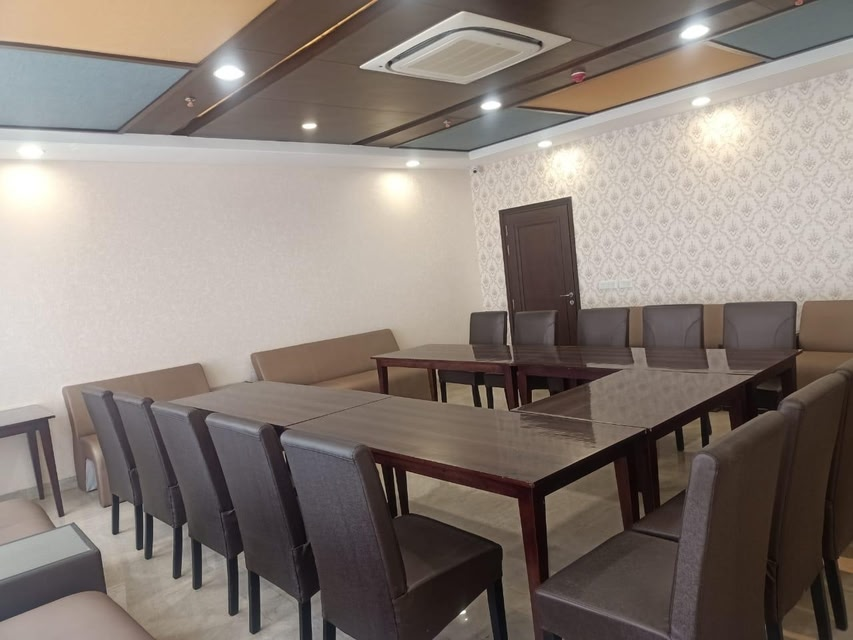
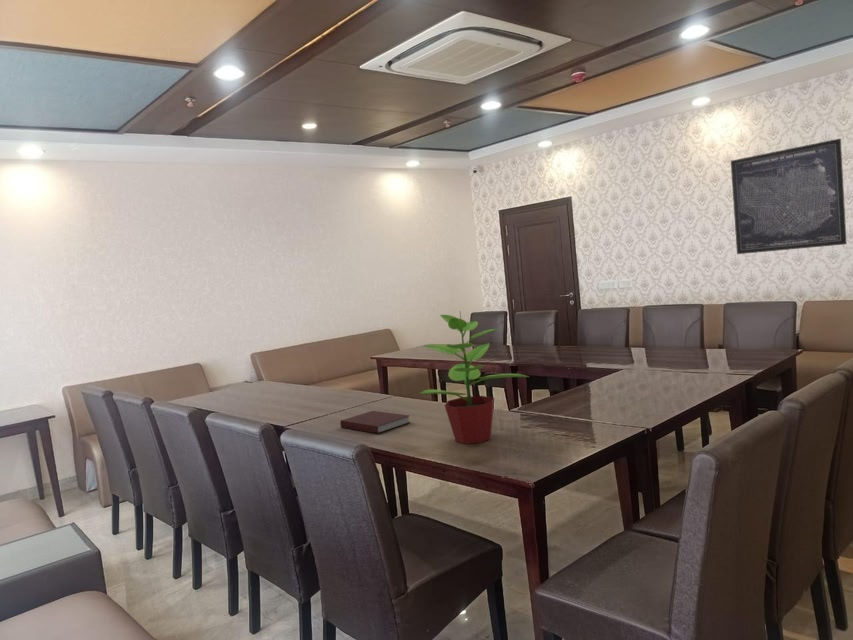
+ potted plant (465, 372)
+ notebook (375, 421)
+ wall art (785, 200)
